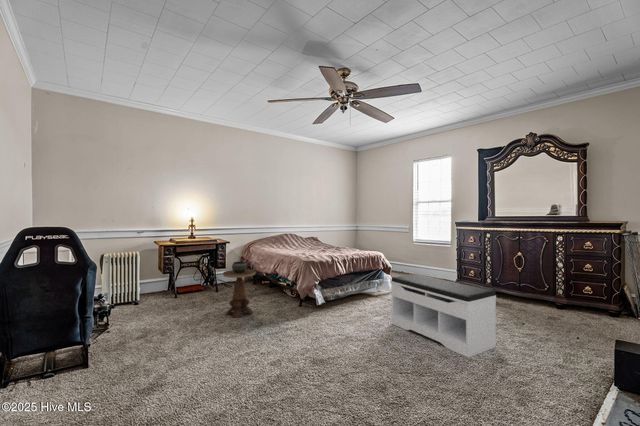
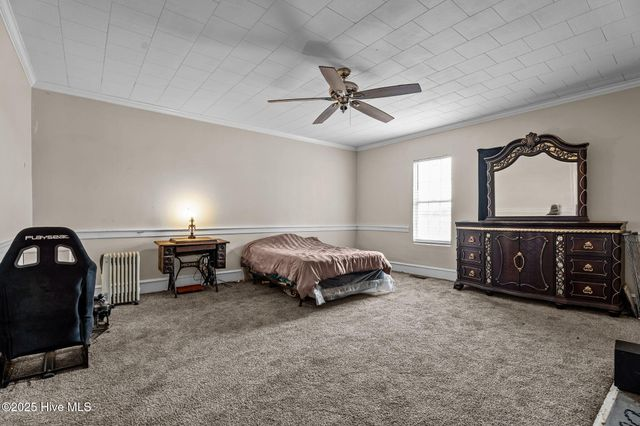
- side table (239, 287)
- bench (438, 308)
